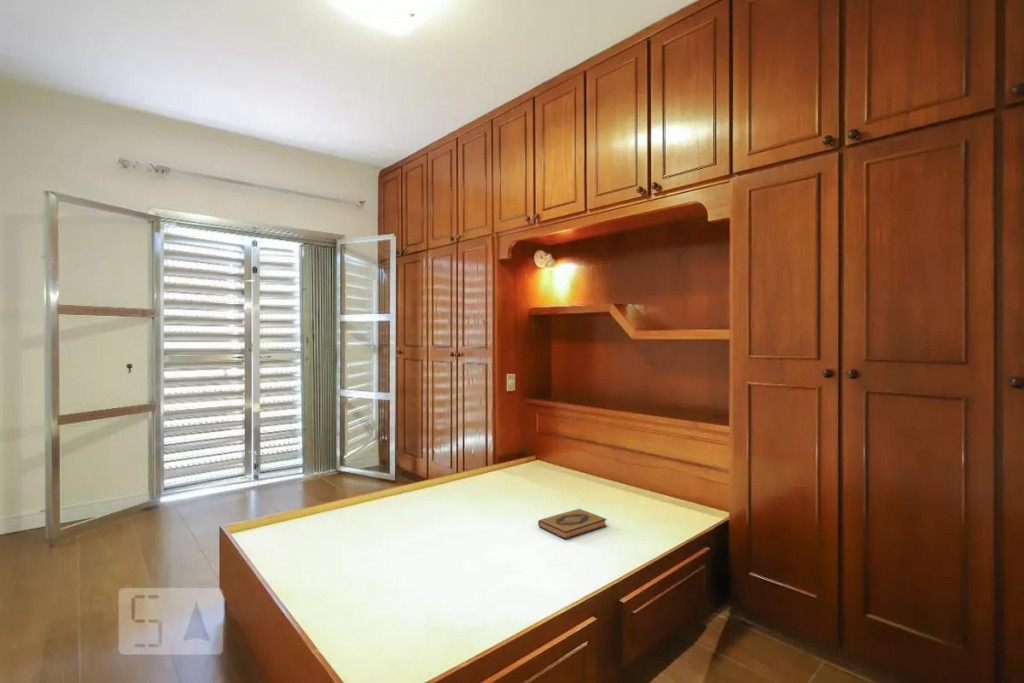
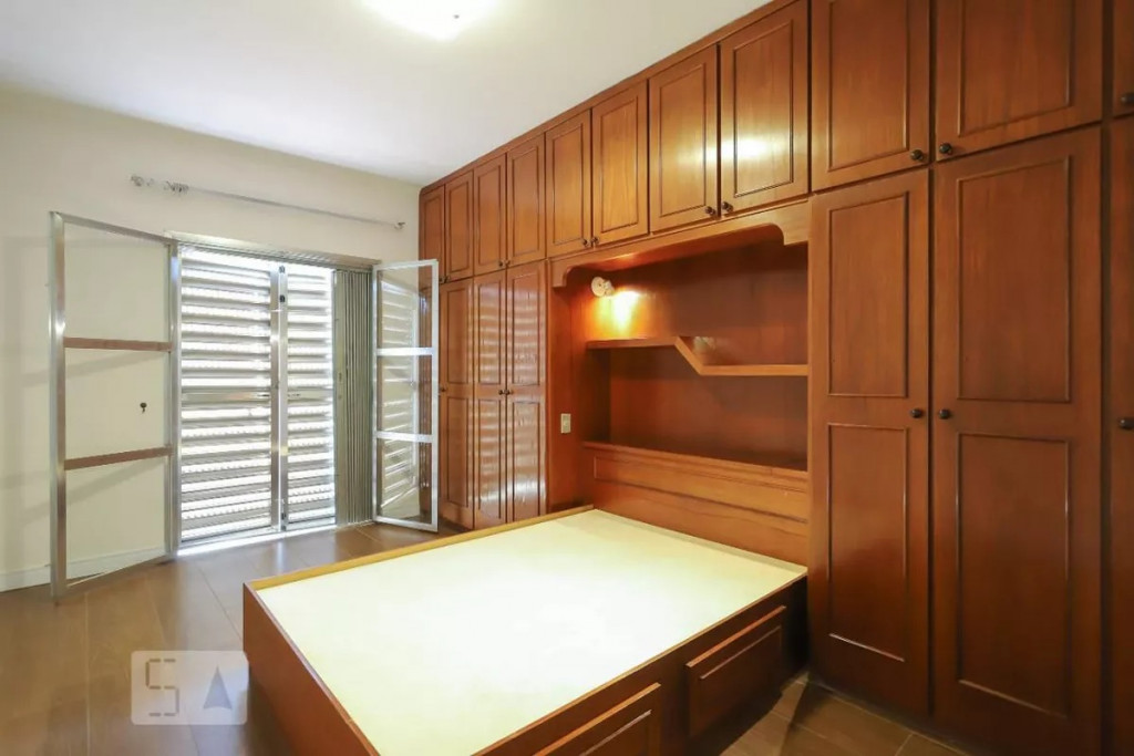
- hardback book (572, 522)
